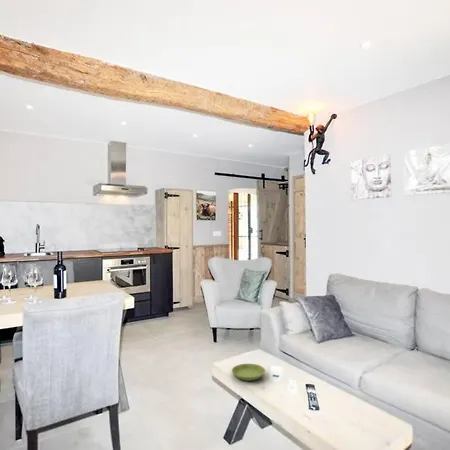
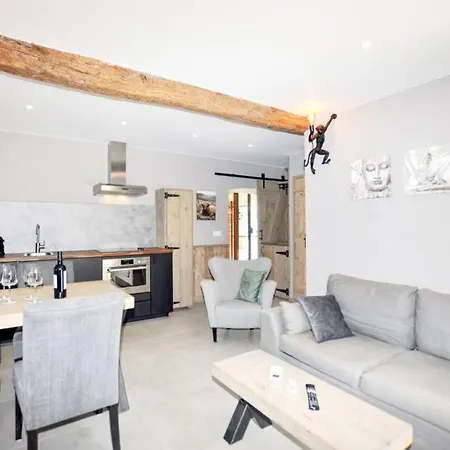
- saucer (248, 372)
